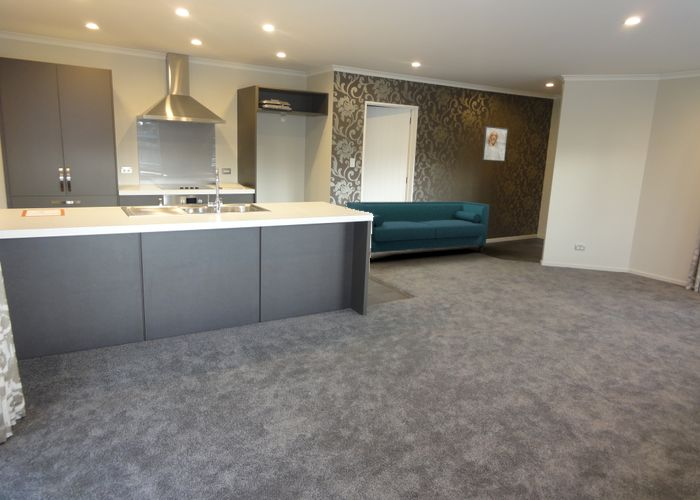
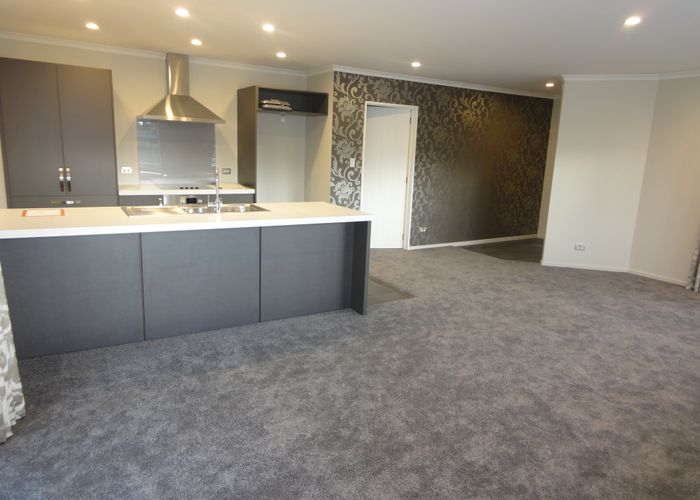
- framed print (495, 144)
- sofa (421, 229)
